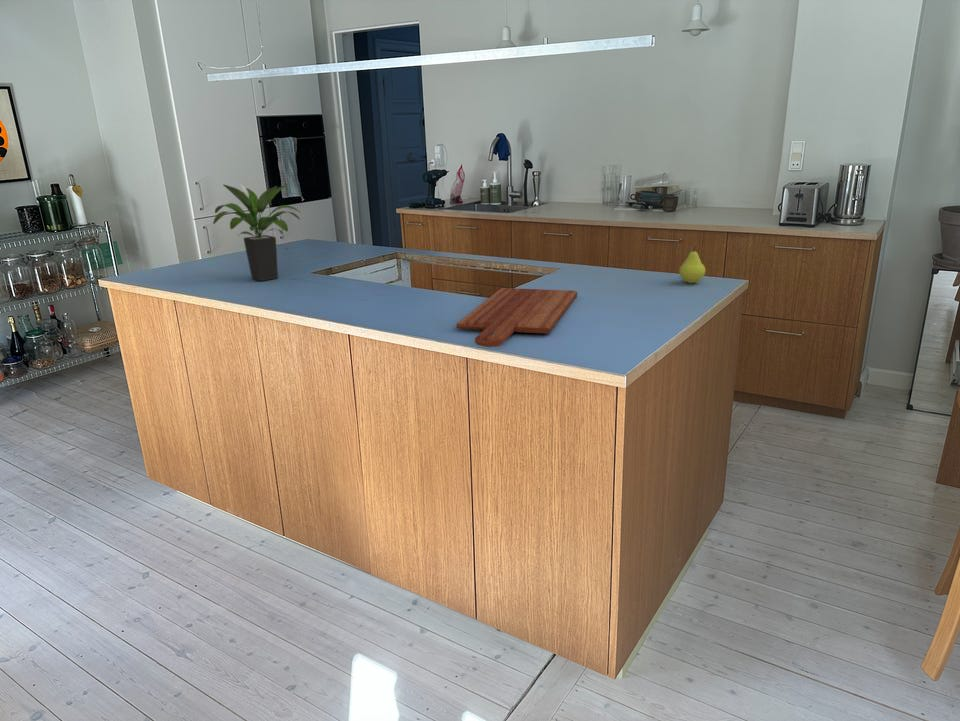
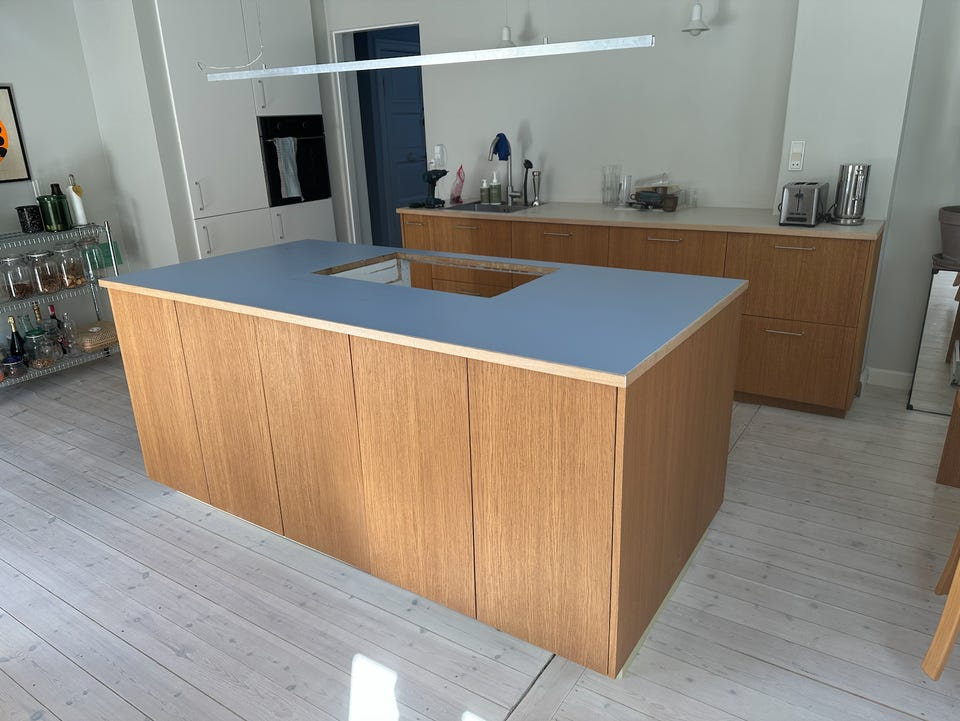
- cutting board (520, 309)
- fruit (692, 264)
- potted plant (258, 231)
